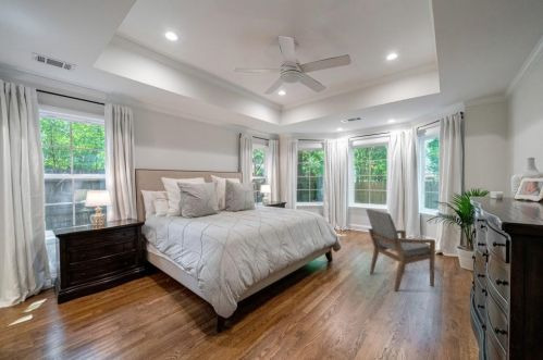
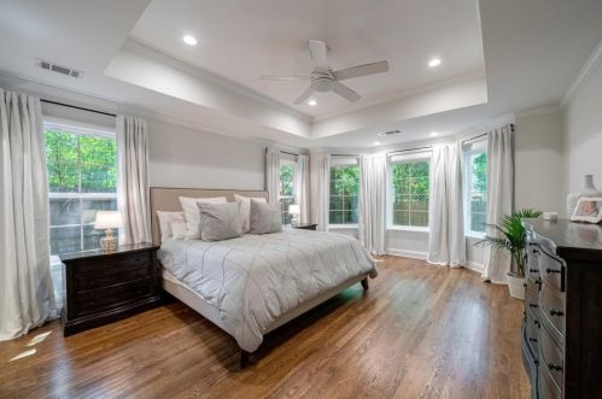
- armchair (397, 245)
